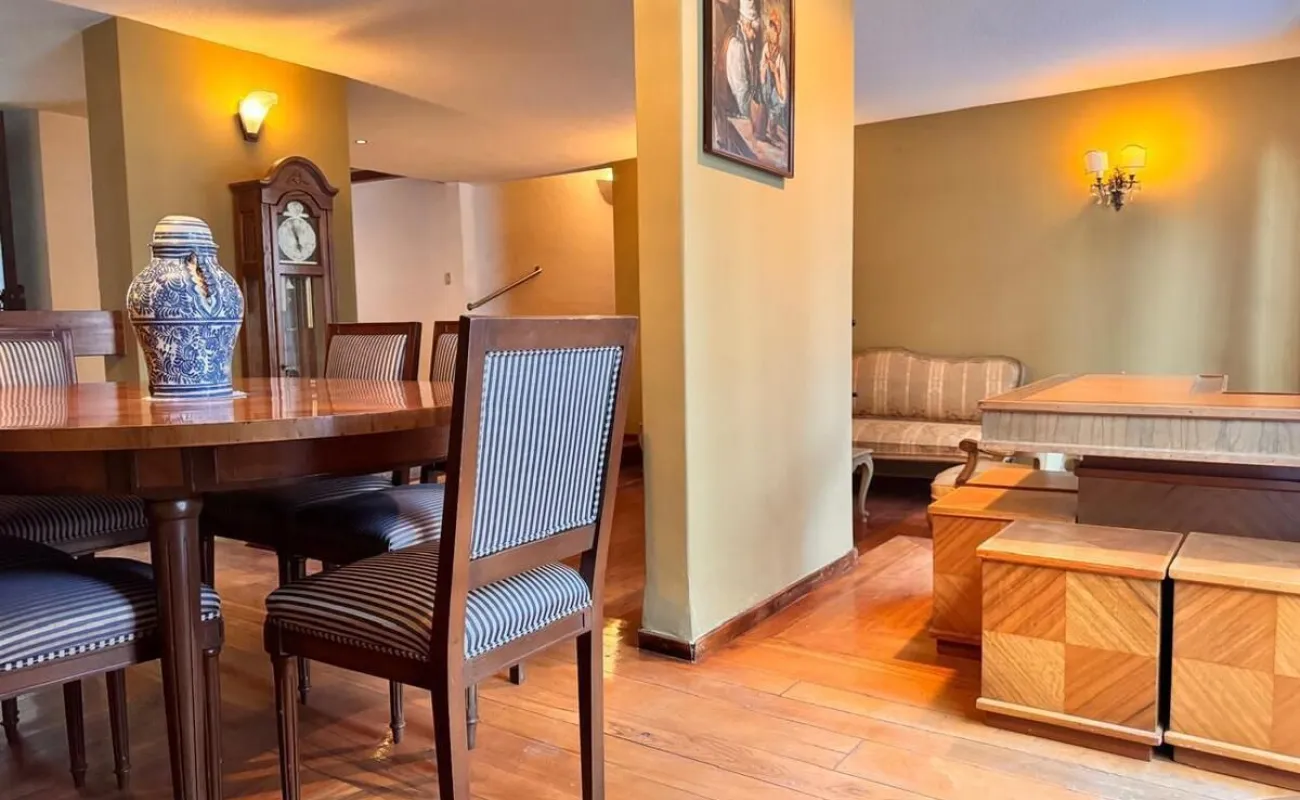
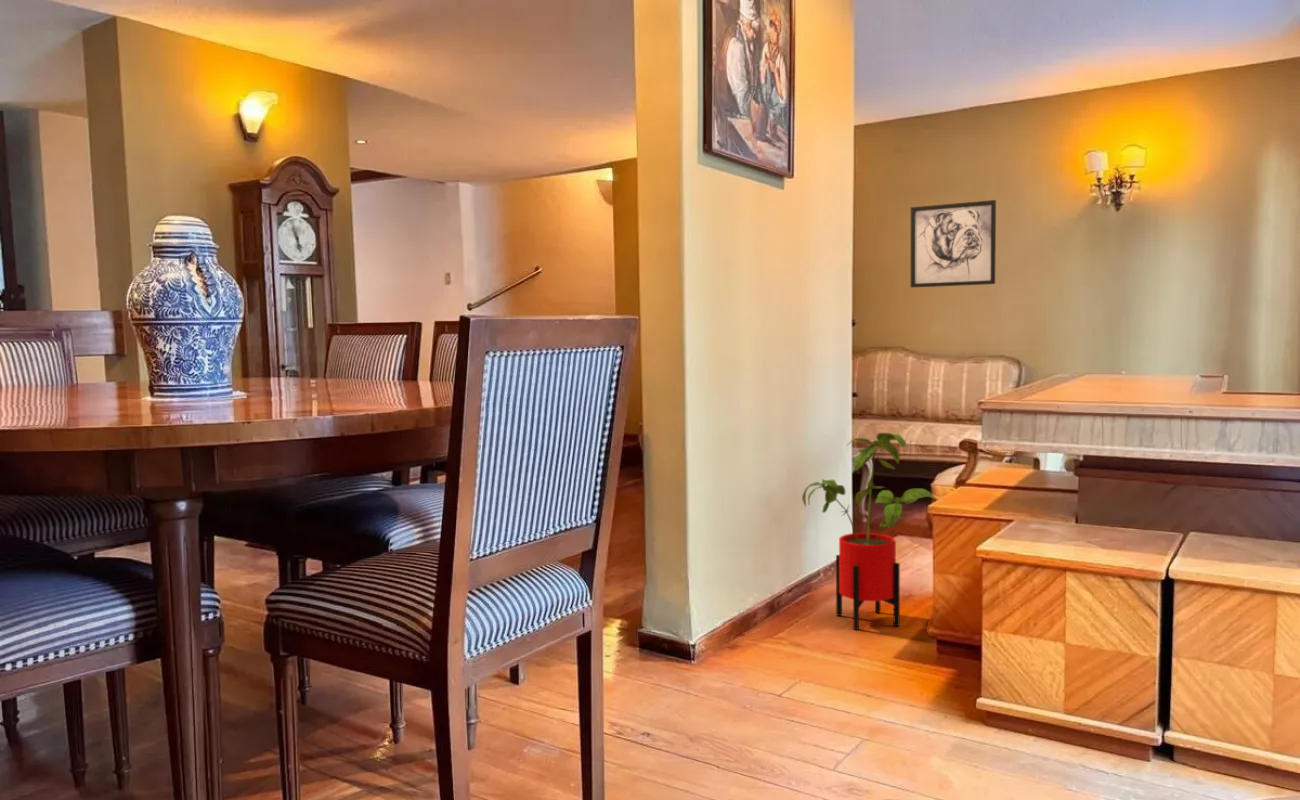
+ wall art (952, 245)
+ house plant (869, 527)
